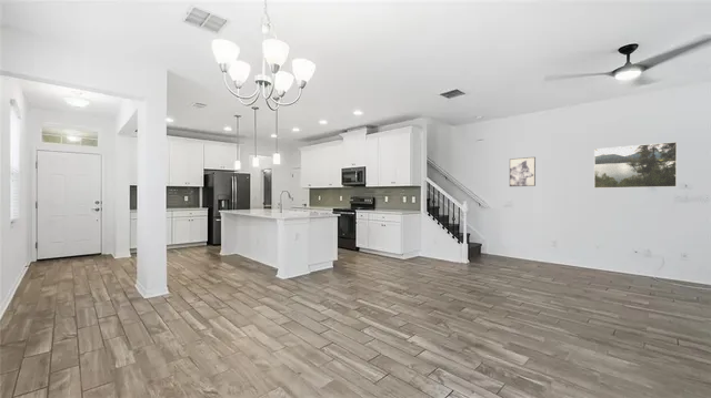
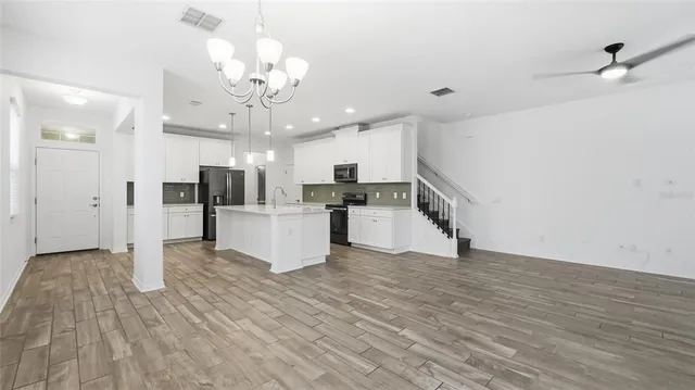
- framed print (632, 166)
- wall art (522, 172)
